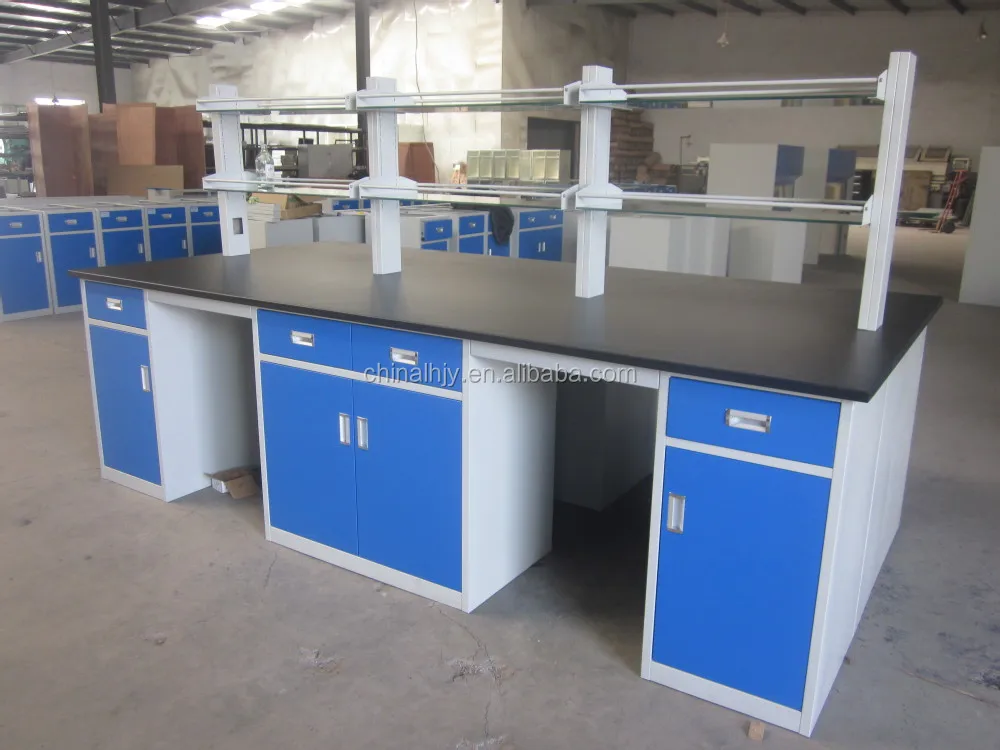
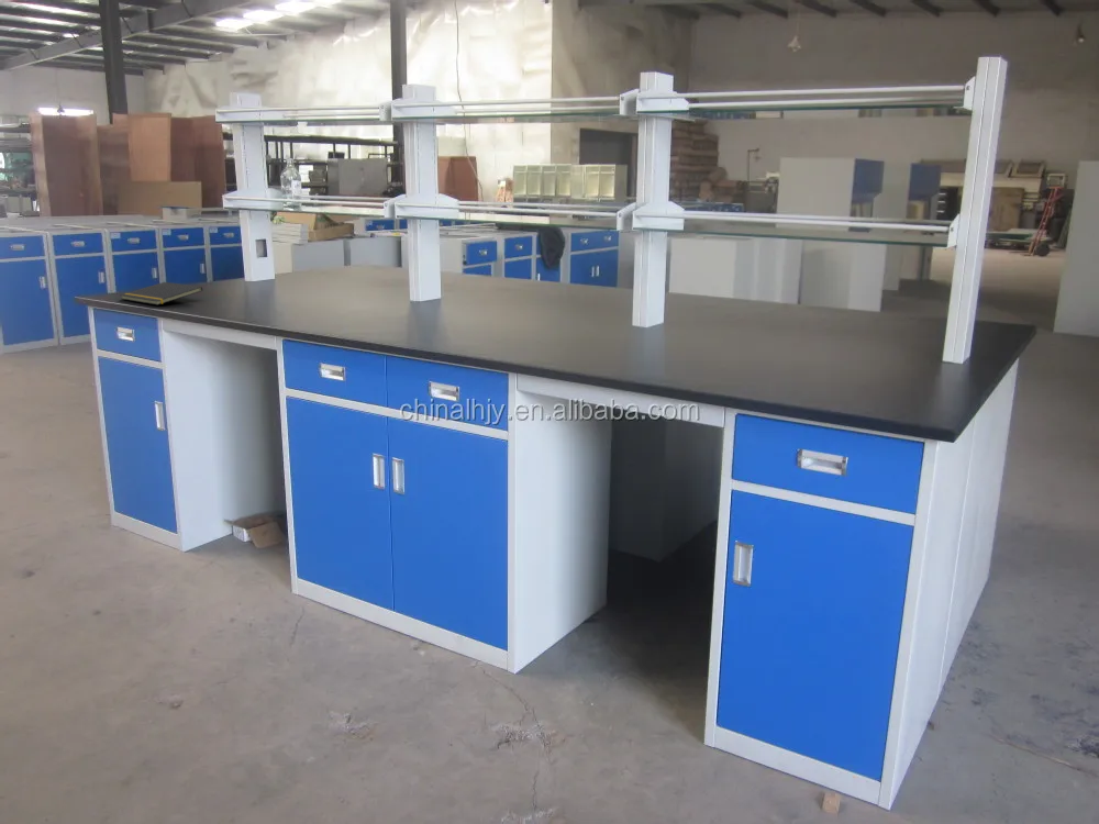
+ notepad (160, 292)
